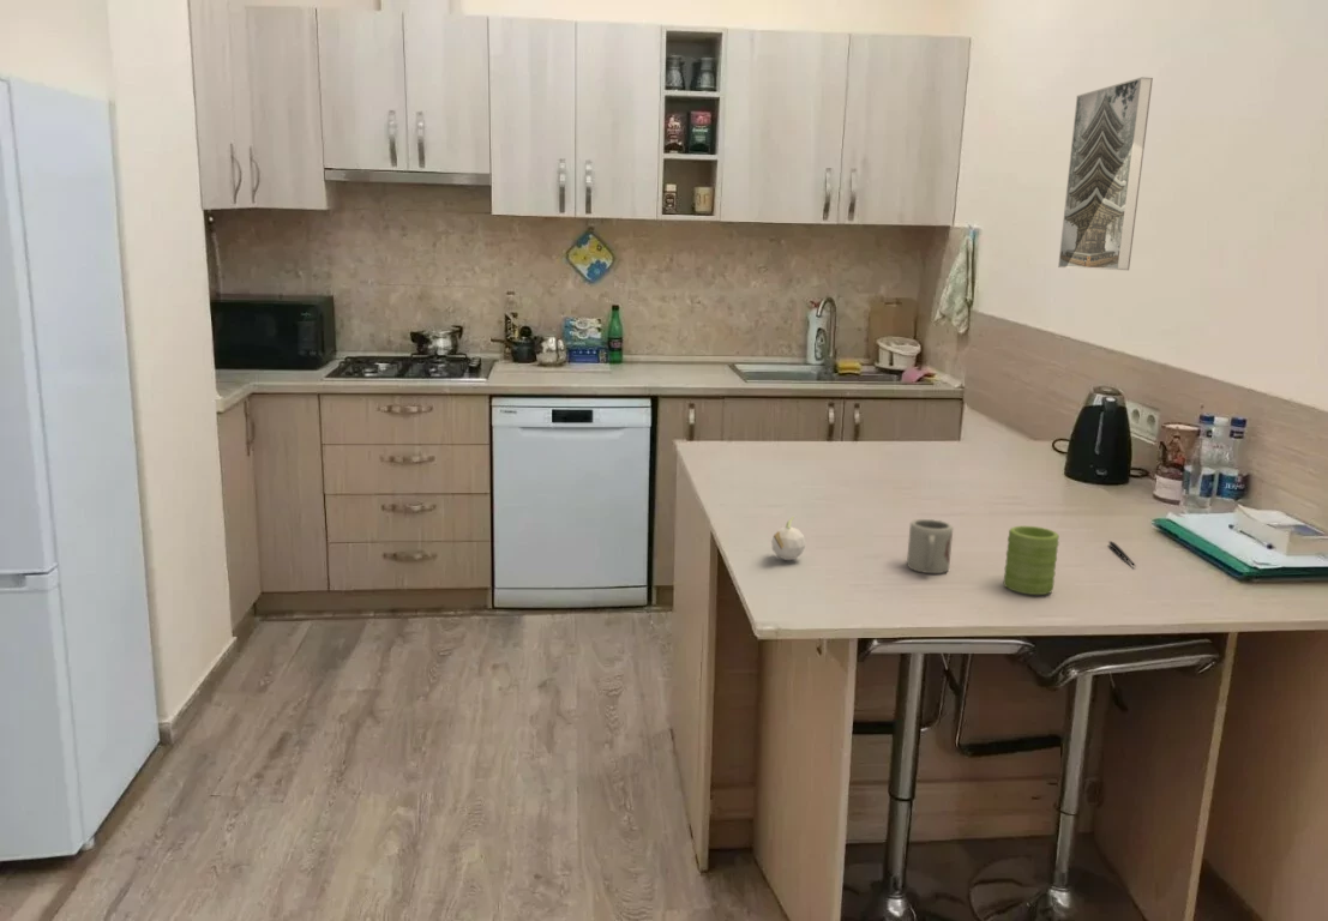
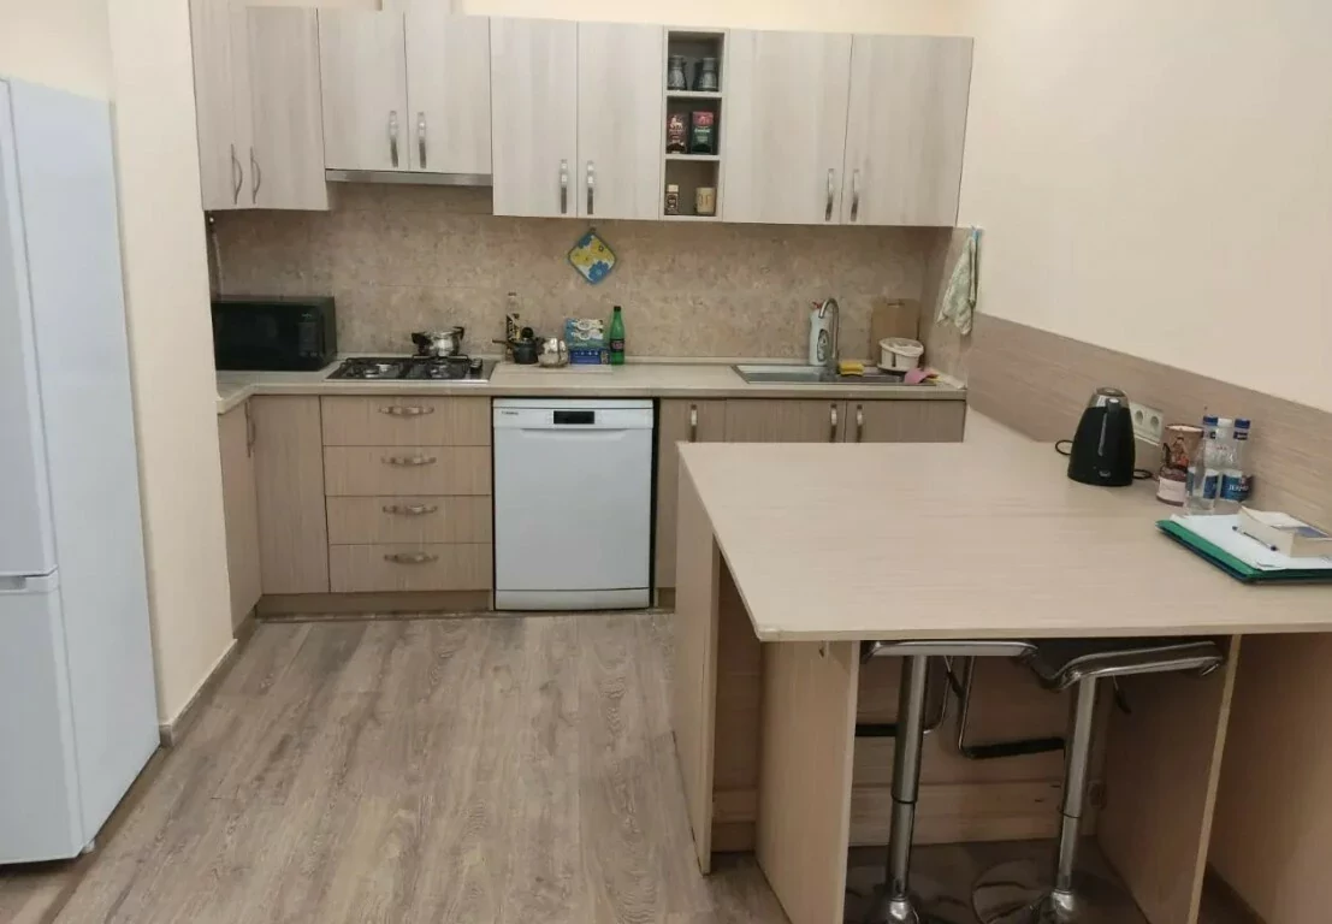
- fruit (787, 540)
- mug (1030, 556)
- pen (1120, 552)
- cup (930, 547)
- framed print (1101, 179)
